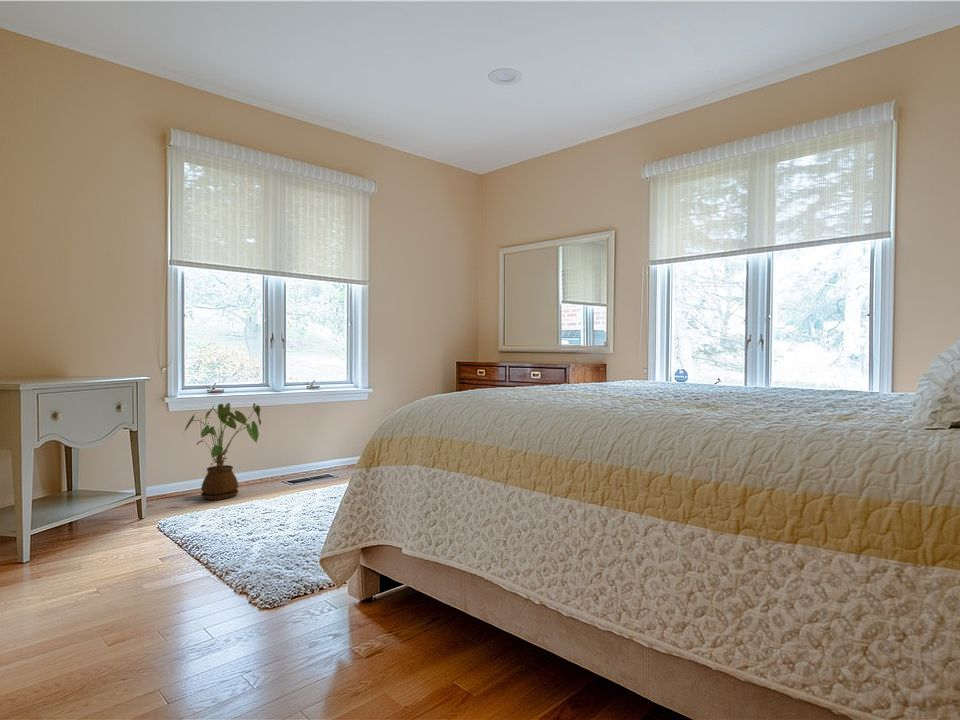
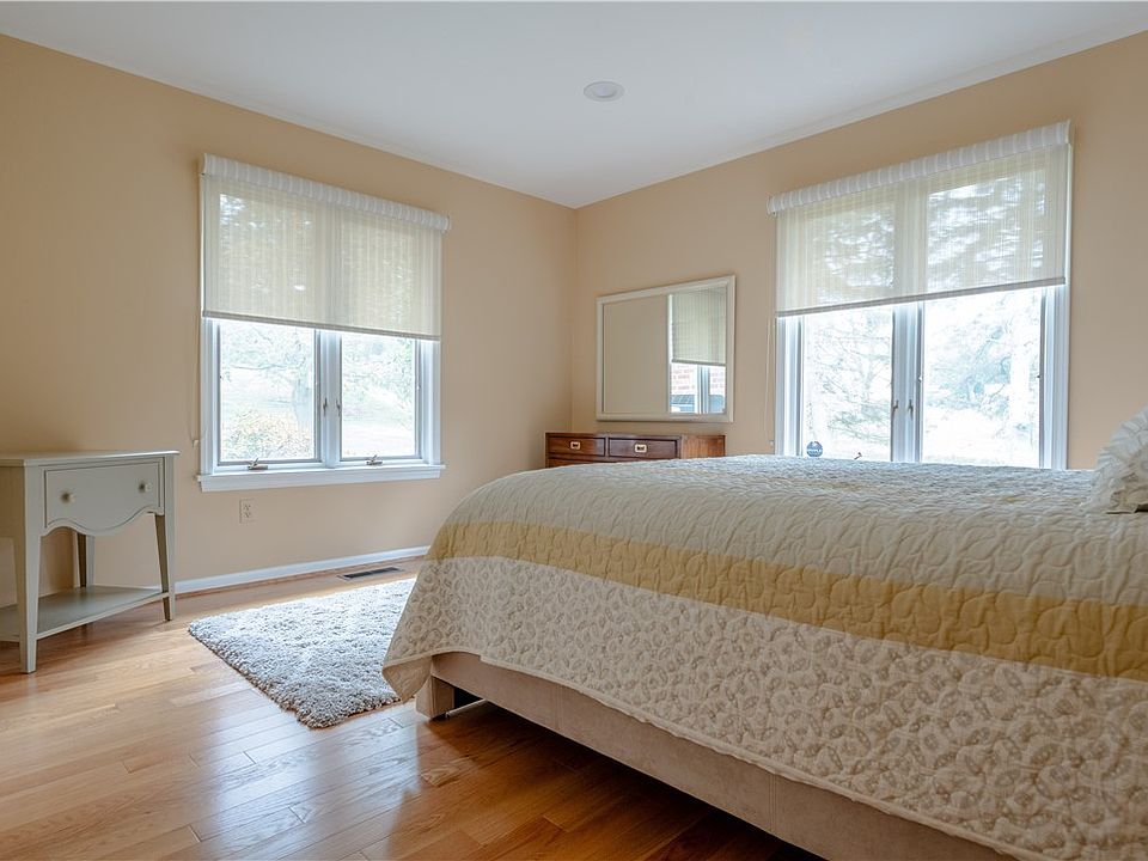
- house plant (226, 450)
